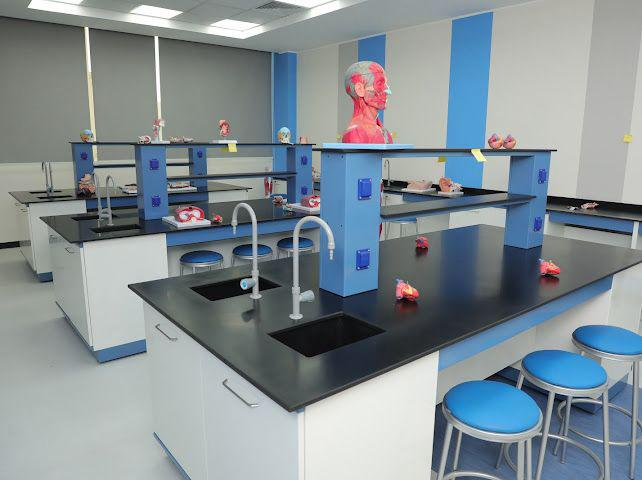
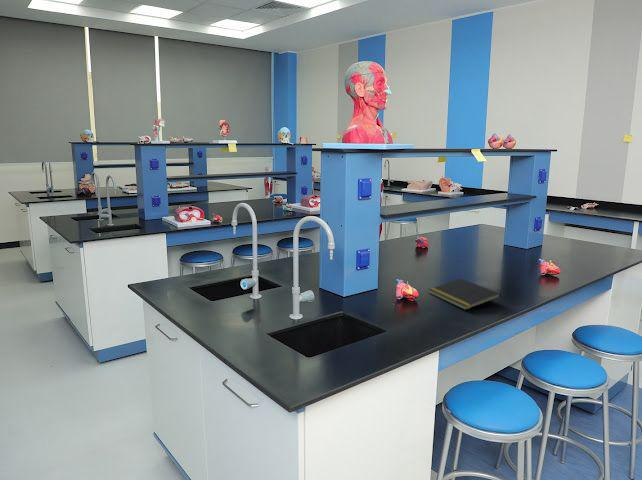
+ notepad (462, 293)
